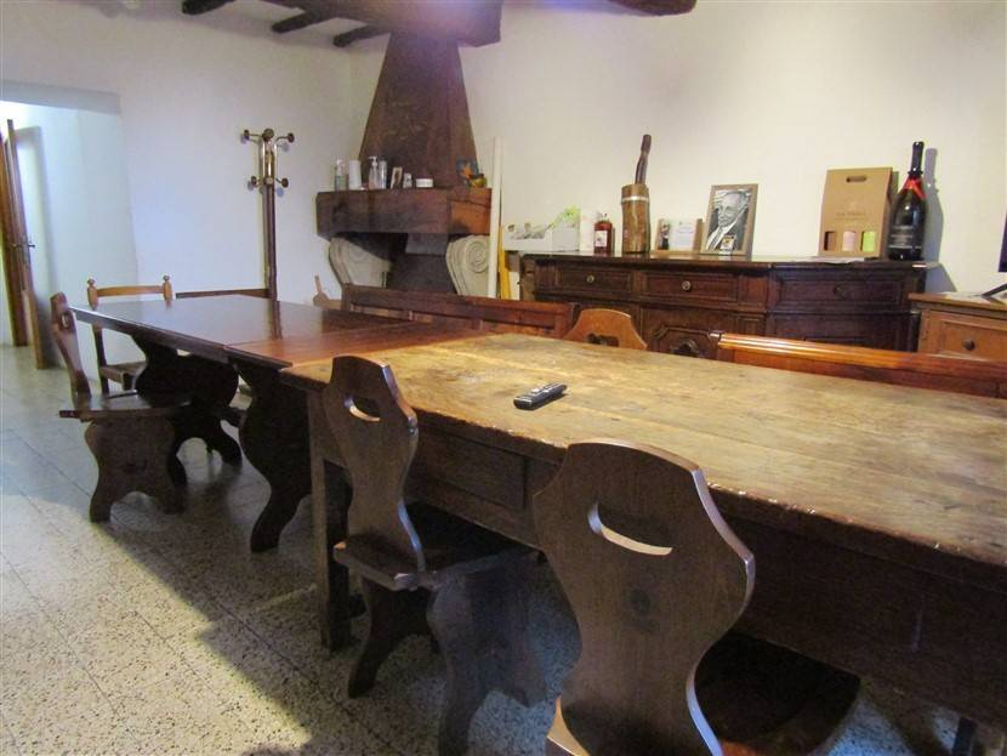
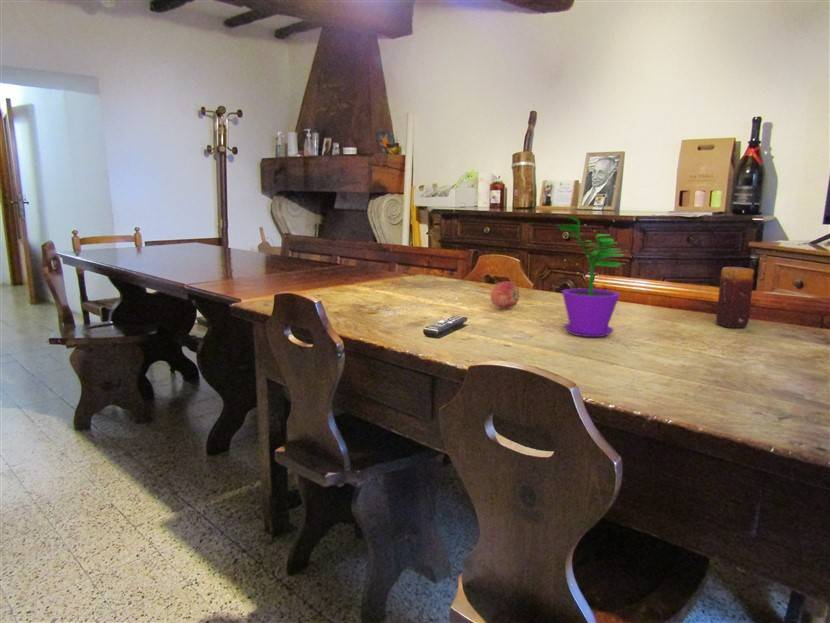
+ candle (734, 296)
+ apple (505, 295)
+ flower pot (590, 271)
